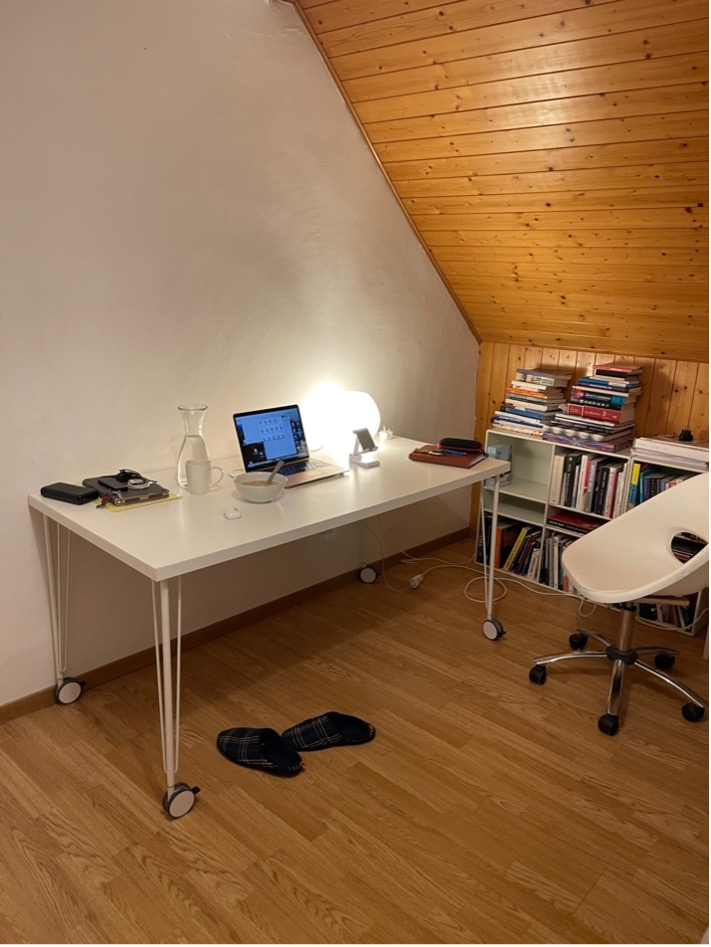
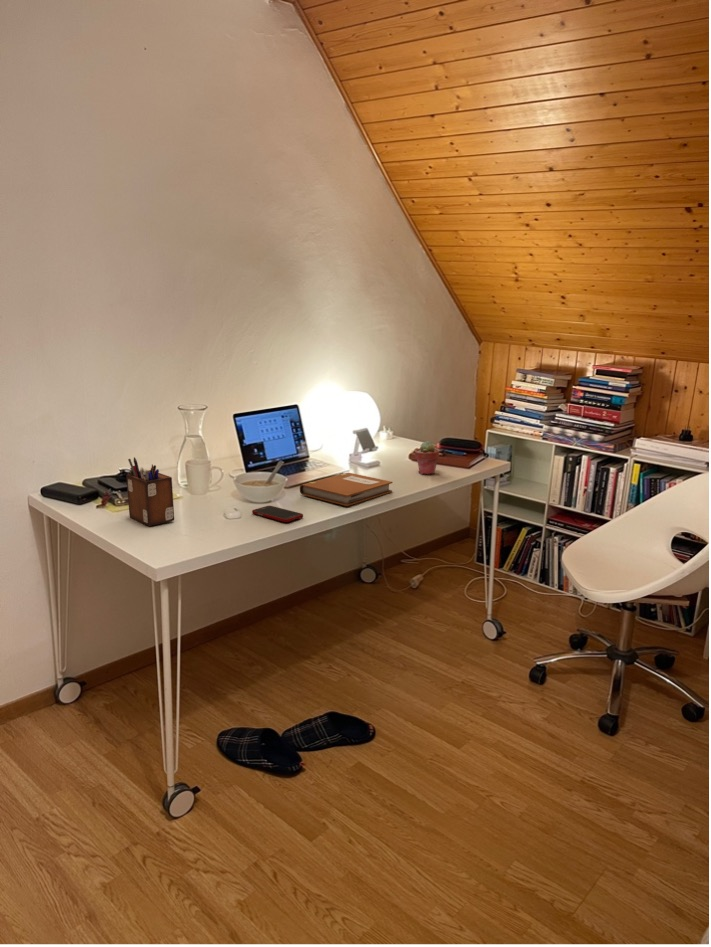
+ potted succulent (427, 456)
+ cell phone (277, 513)
+ desk organizer (149, 489)
+ notebook (347, 487)
